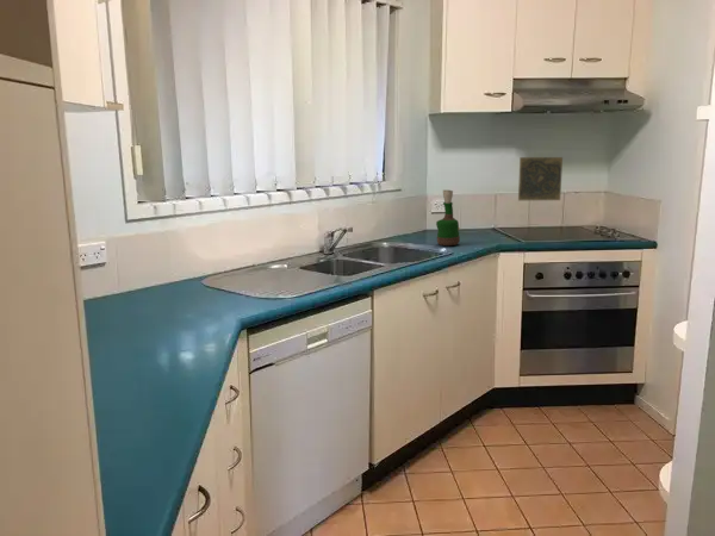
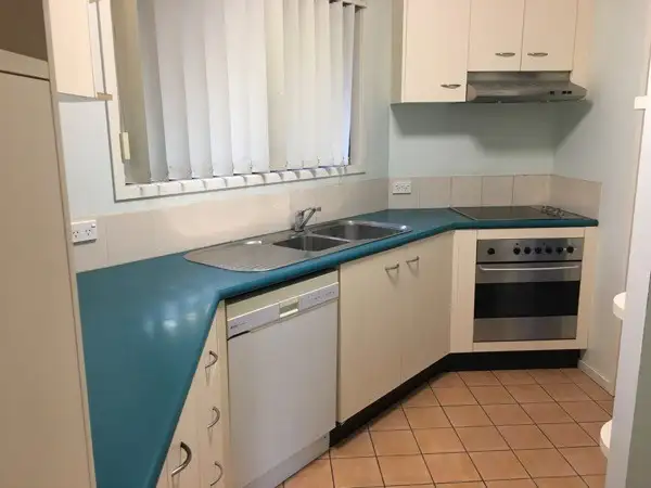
- grog bottle (448, 217)
- decorative tile (540, 179)
